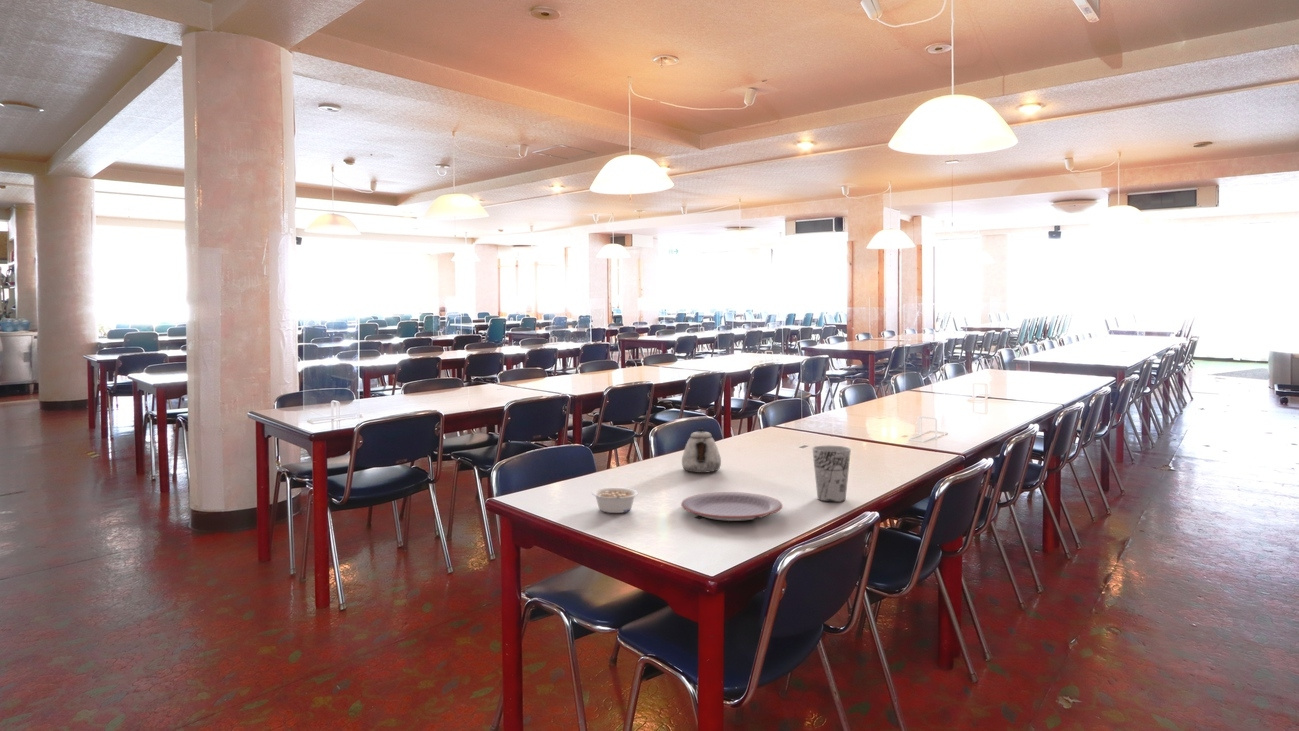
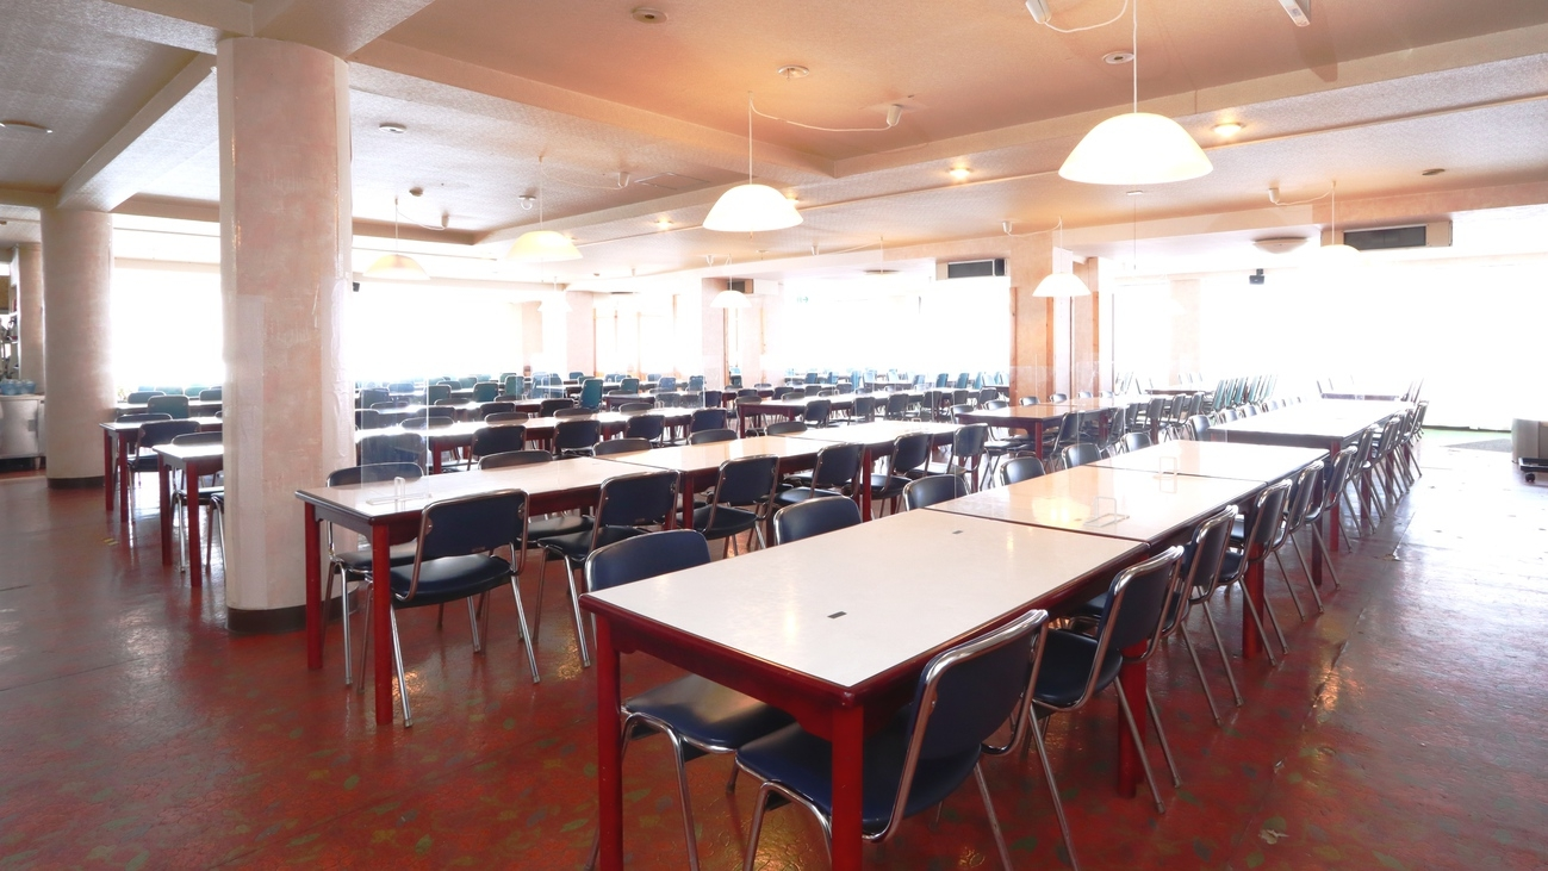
- cup (831, 473)
- plate (731, 507)
- teapot (701, 448)
- legume (616, 499)
